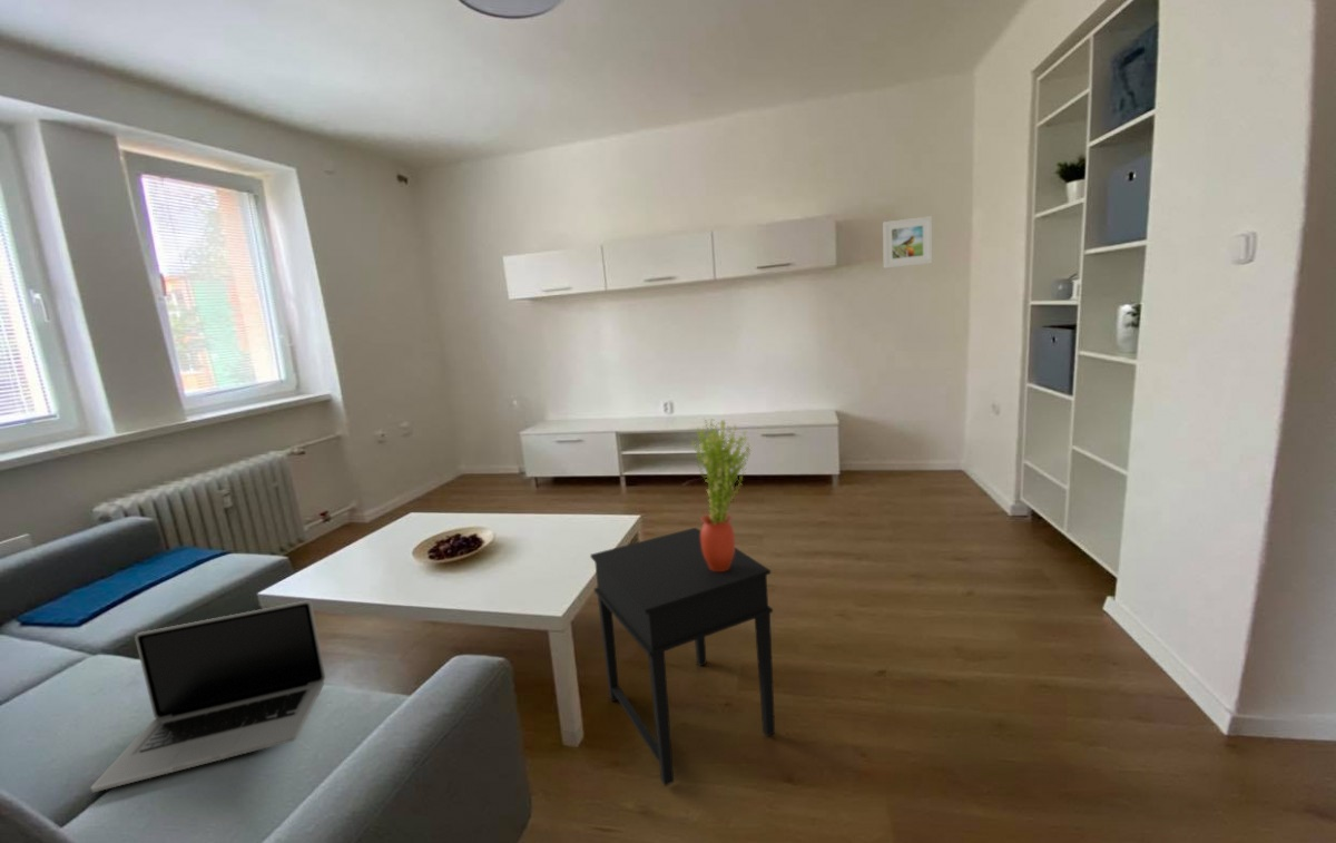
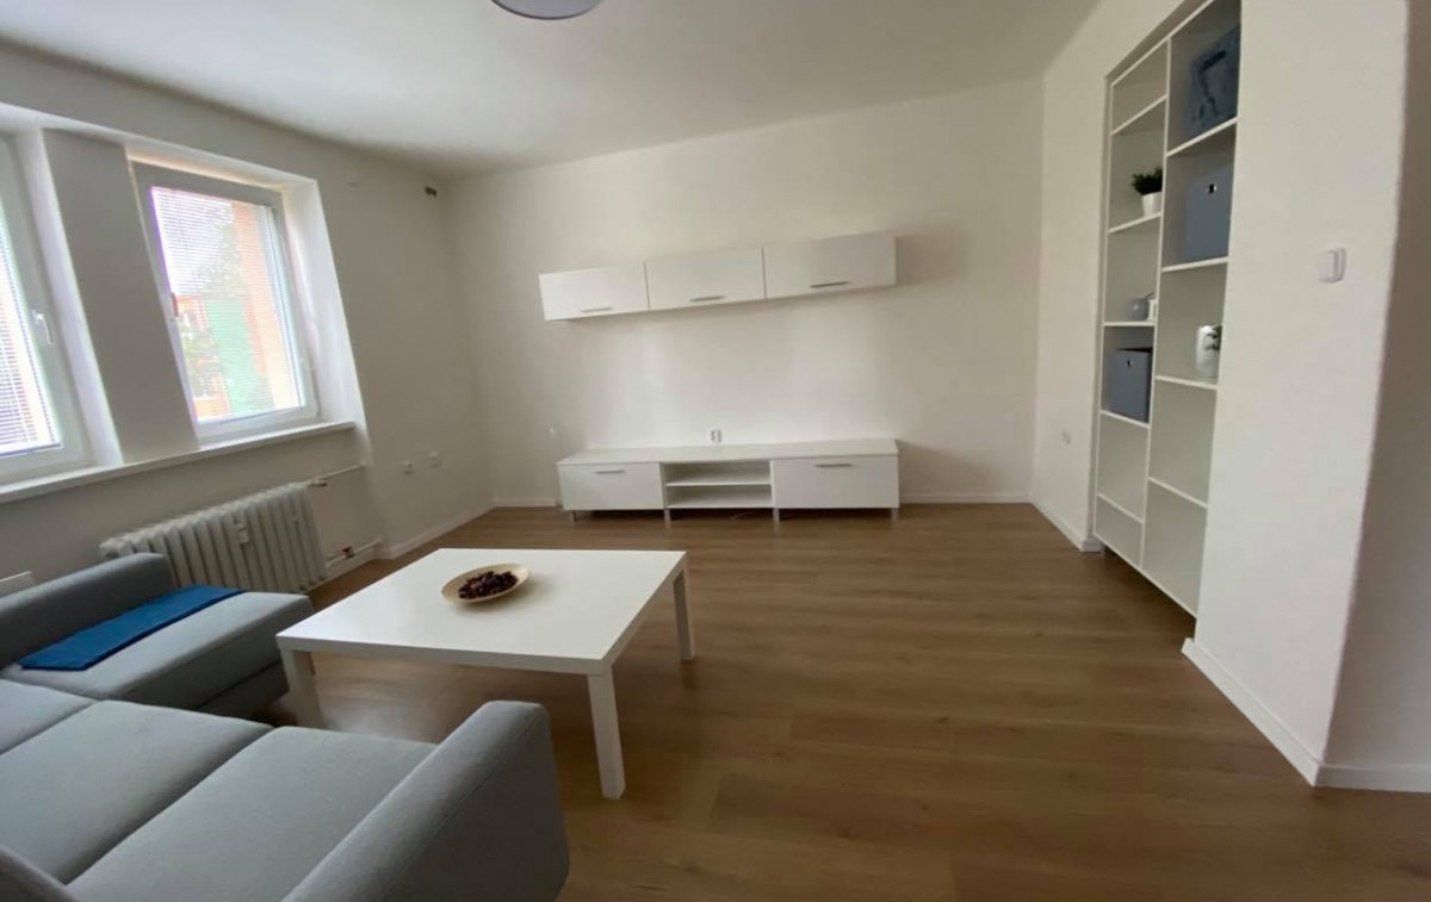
- potted plant (725, 492)
- side table (682, 639)
- laptop (214, 686)
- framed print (906, 242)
